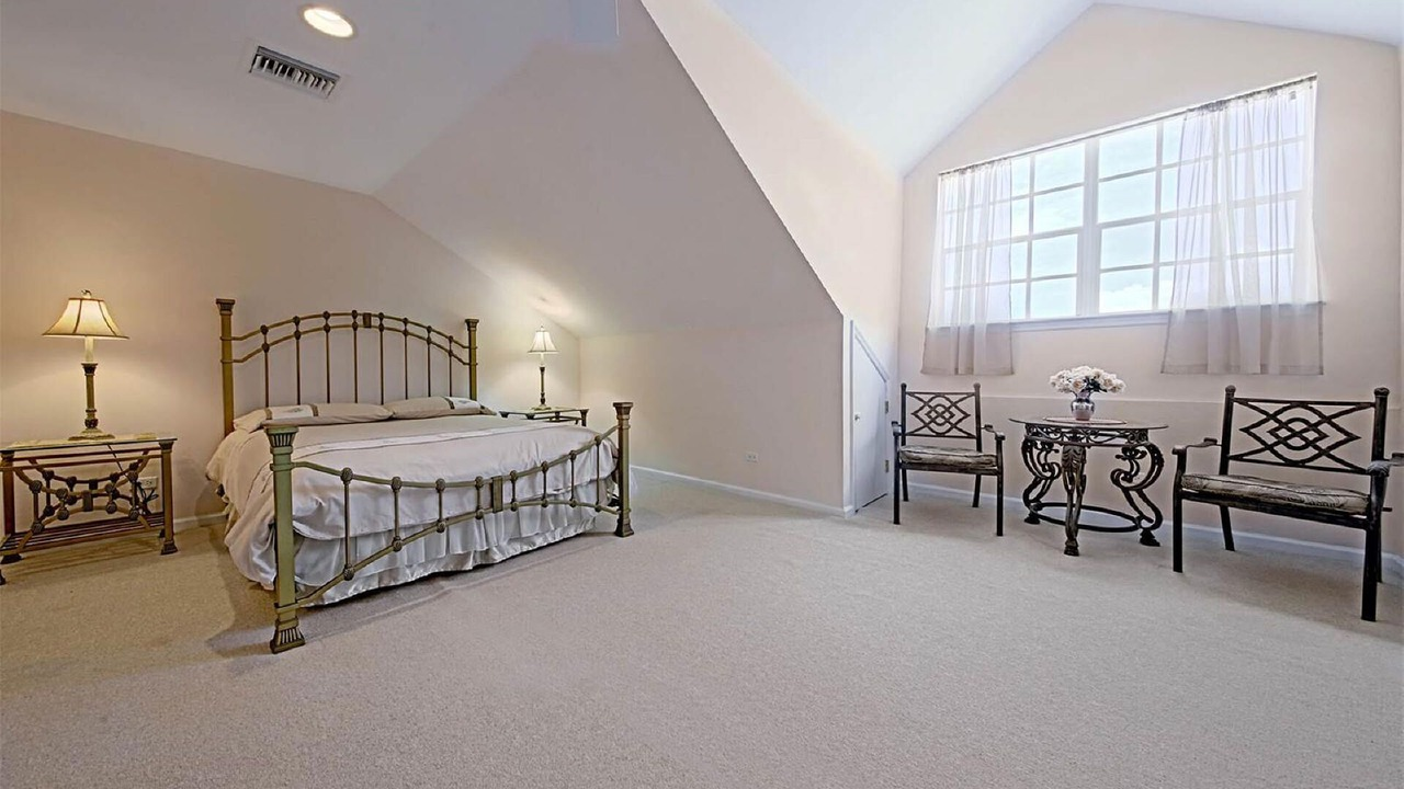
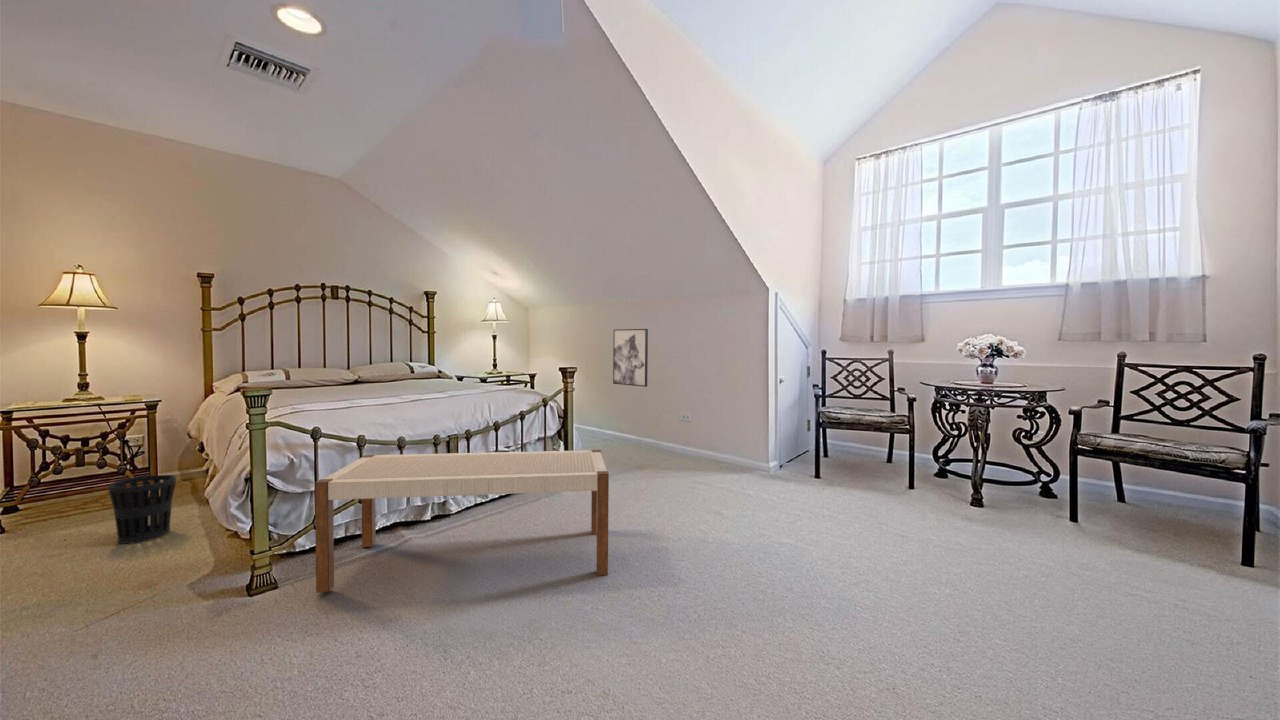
+ bench (478, 494)
+ wall art (629, 357)
+ wastebasket (143, 508)
